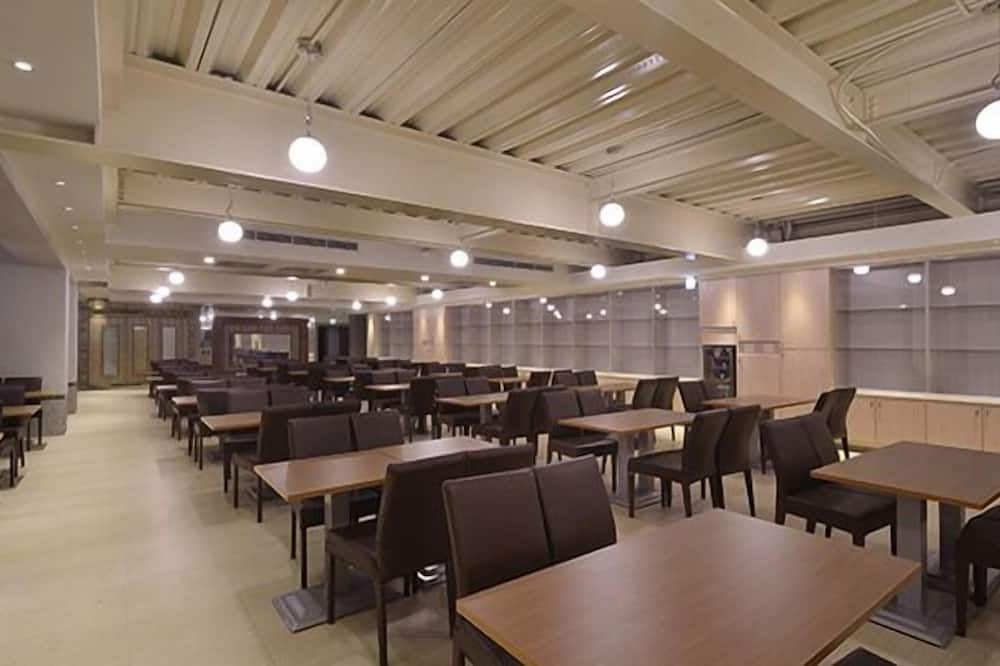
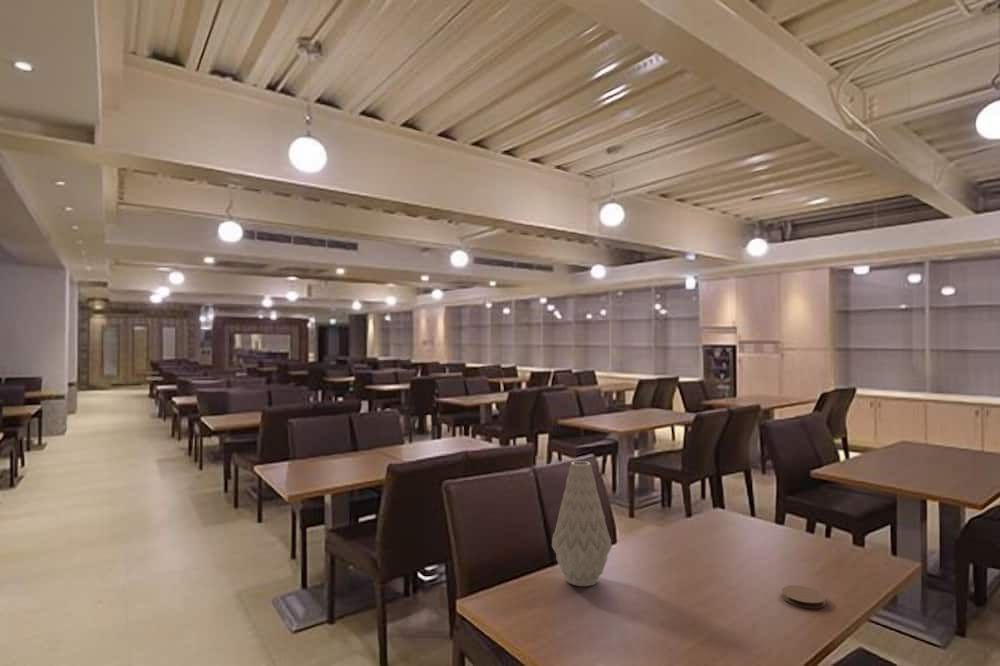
+ coaster (803, 596)
+ vase (581, 521)
